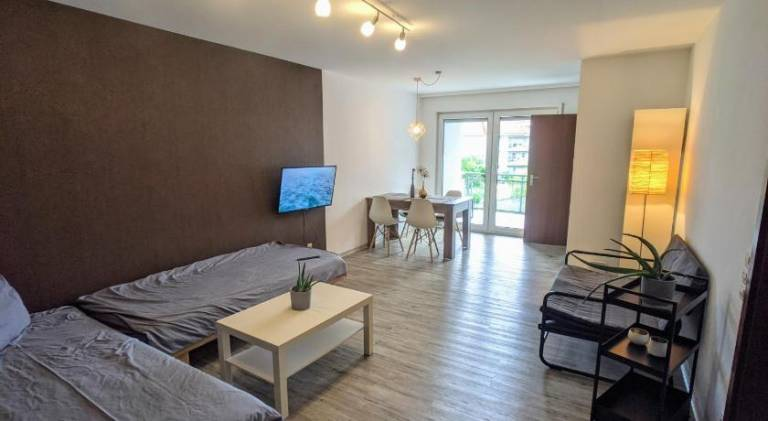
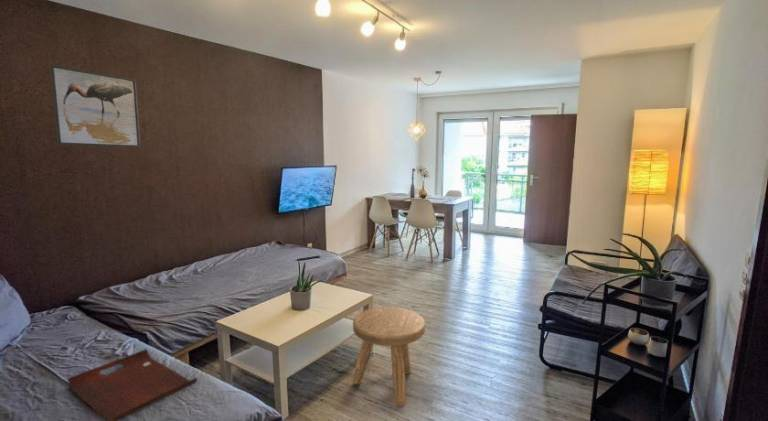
+ stool (391, 353)
+ serving tray (133, 382)
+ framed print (99, 109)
